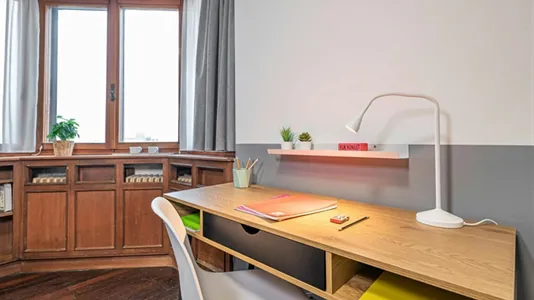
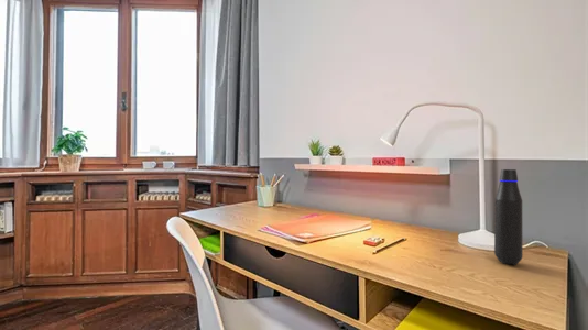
+ water bottle (508, 216)
